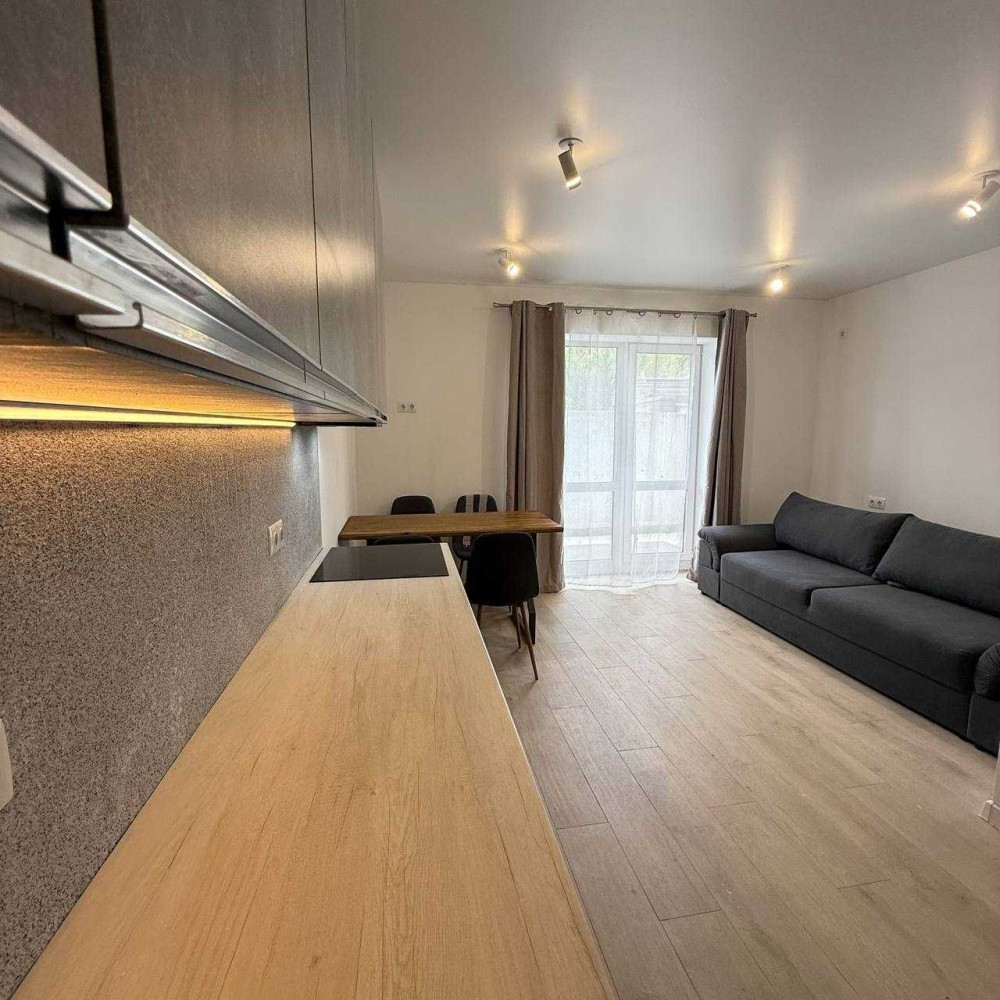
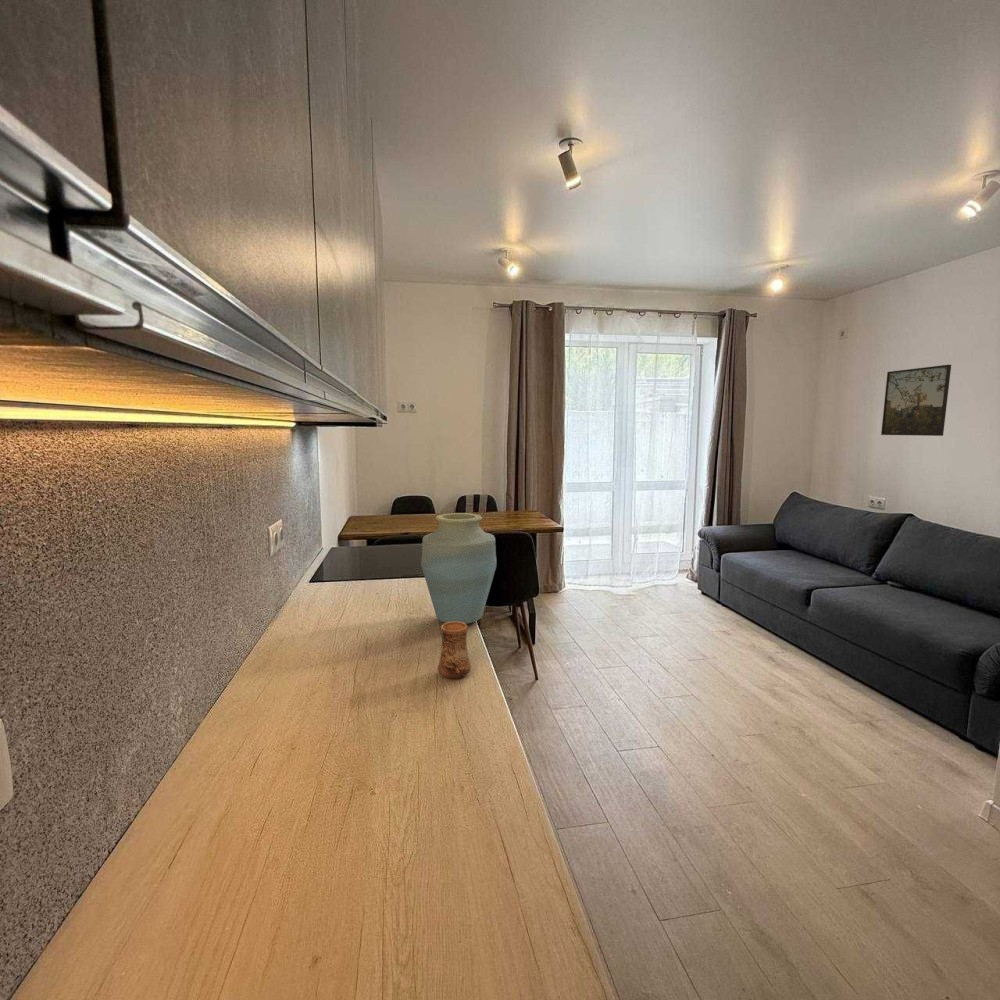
+ vase (459, 568)
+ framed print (913, 402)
+ cup (454, 649)
